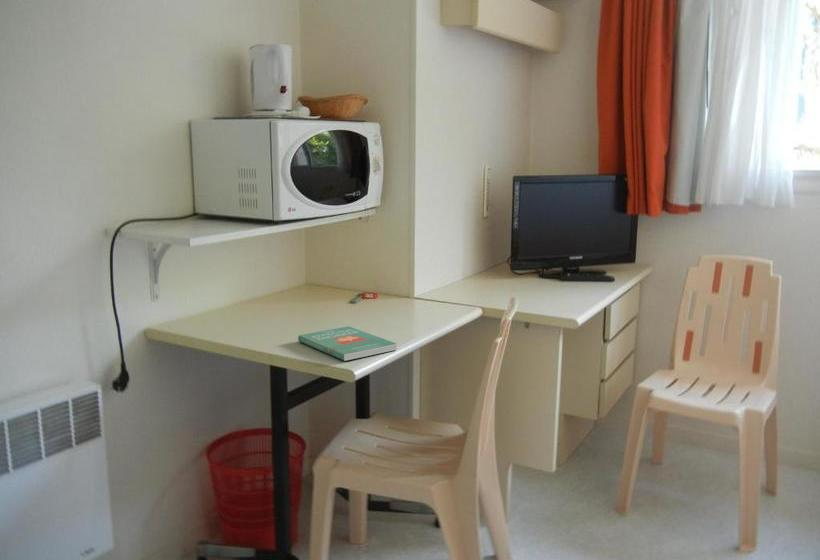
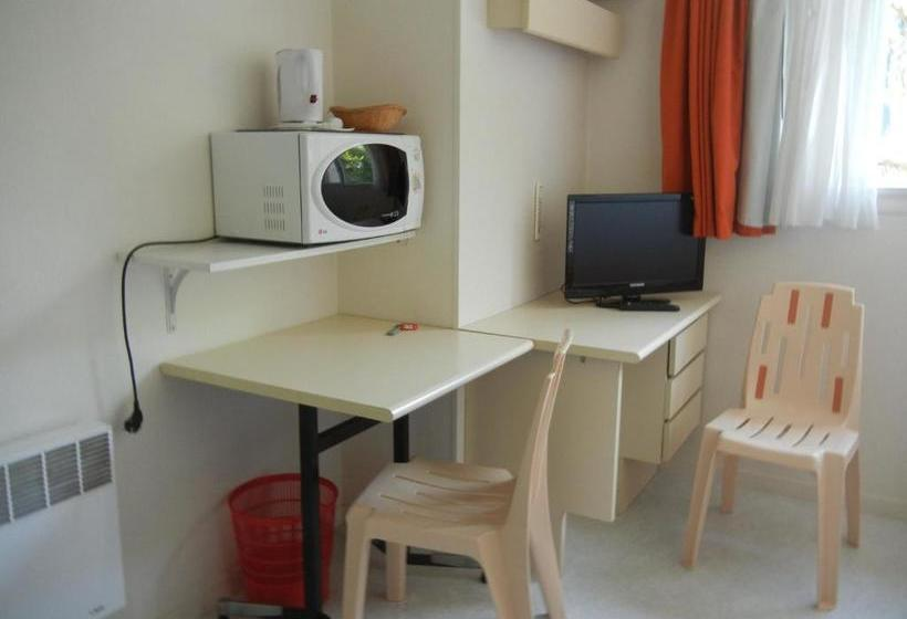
- book (346, 342)
